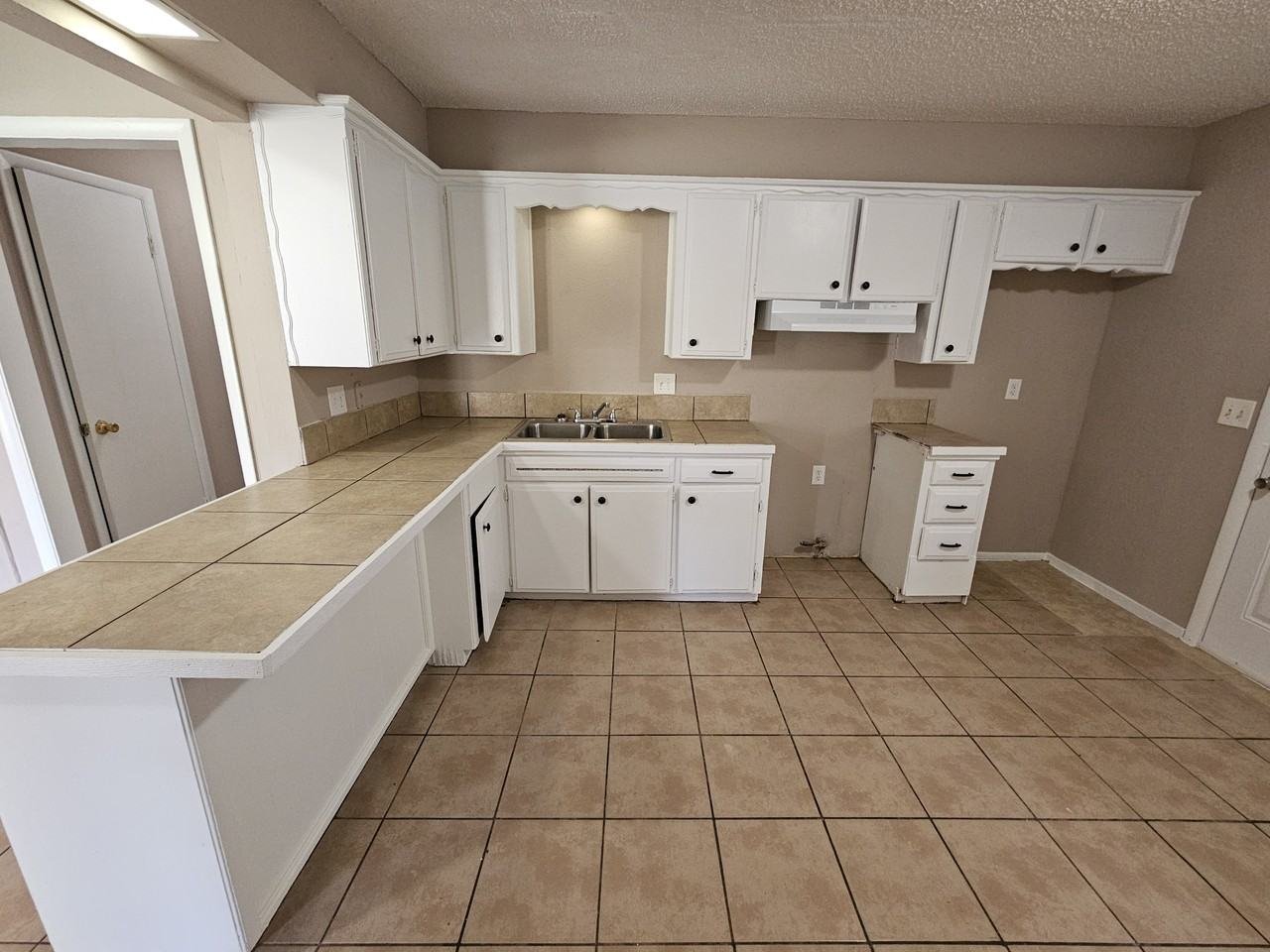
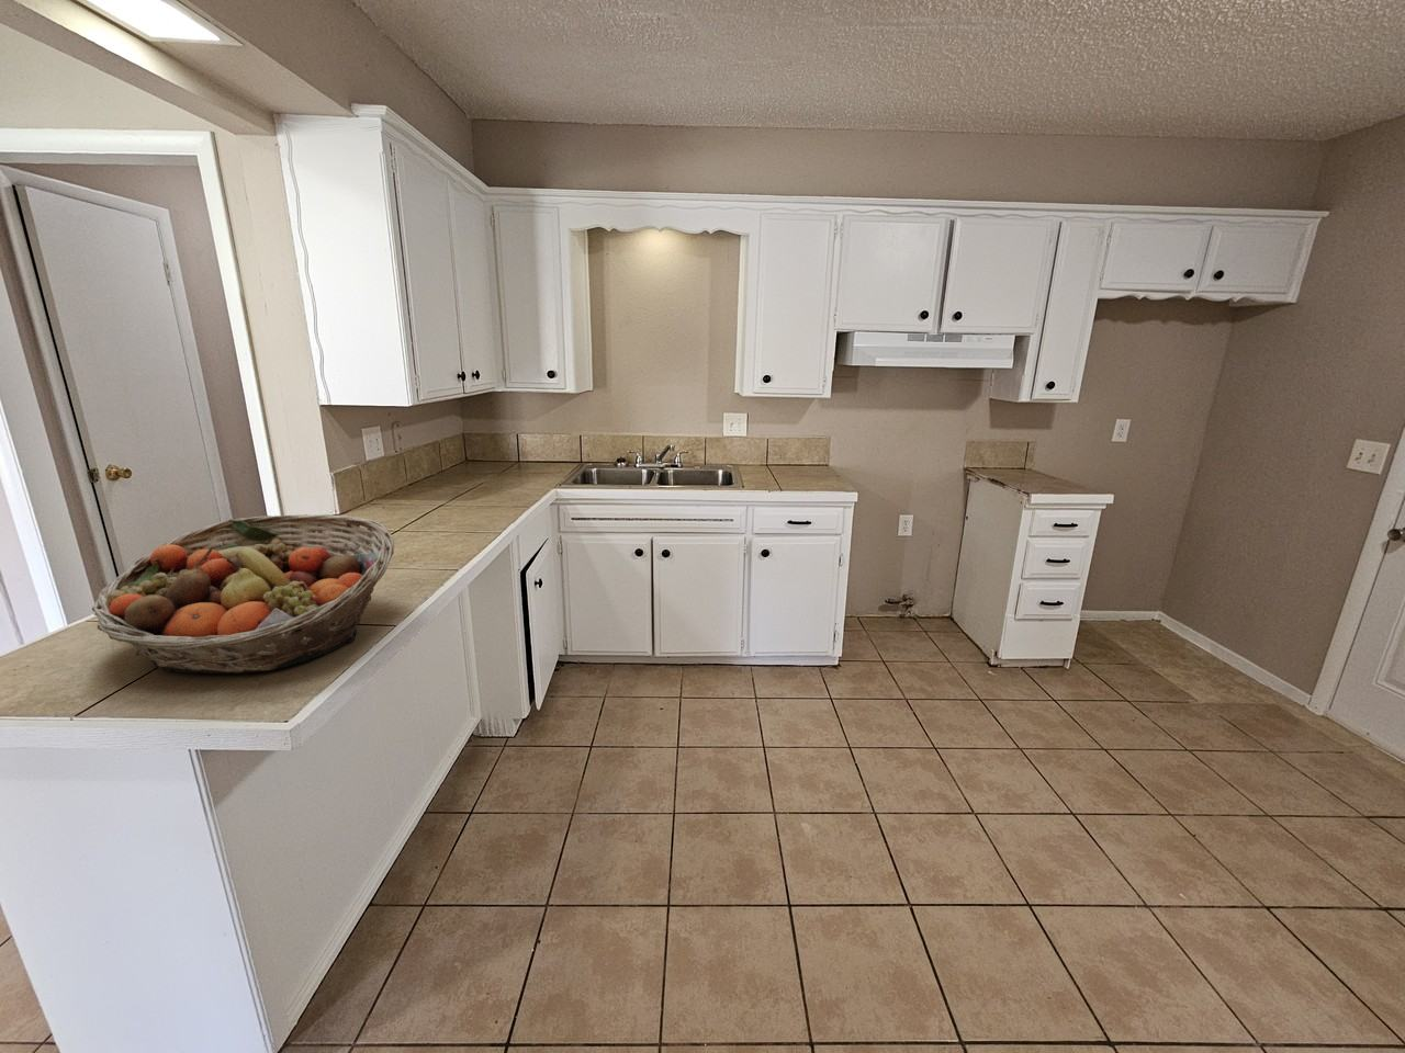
+ fruit basket (259, 587)
